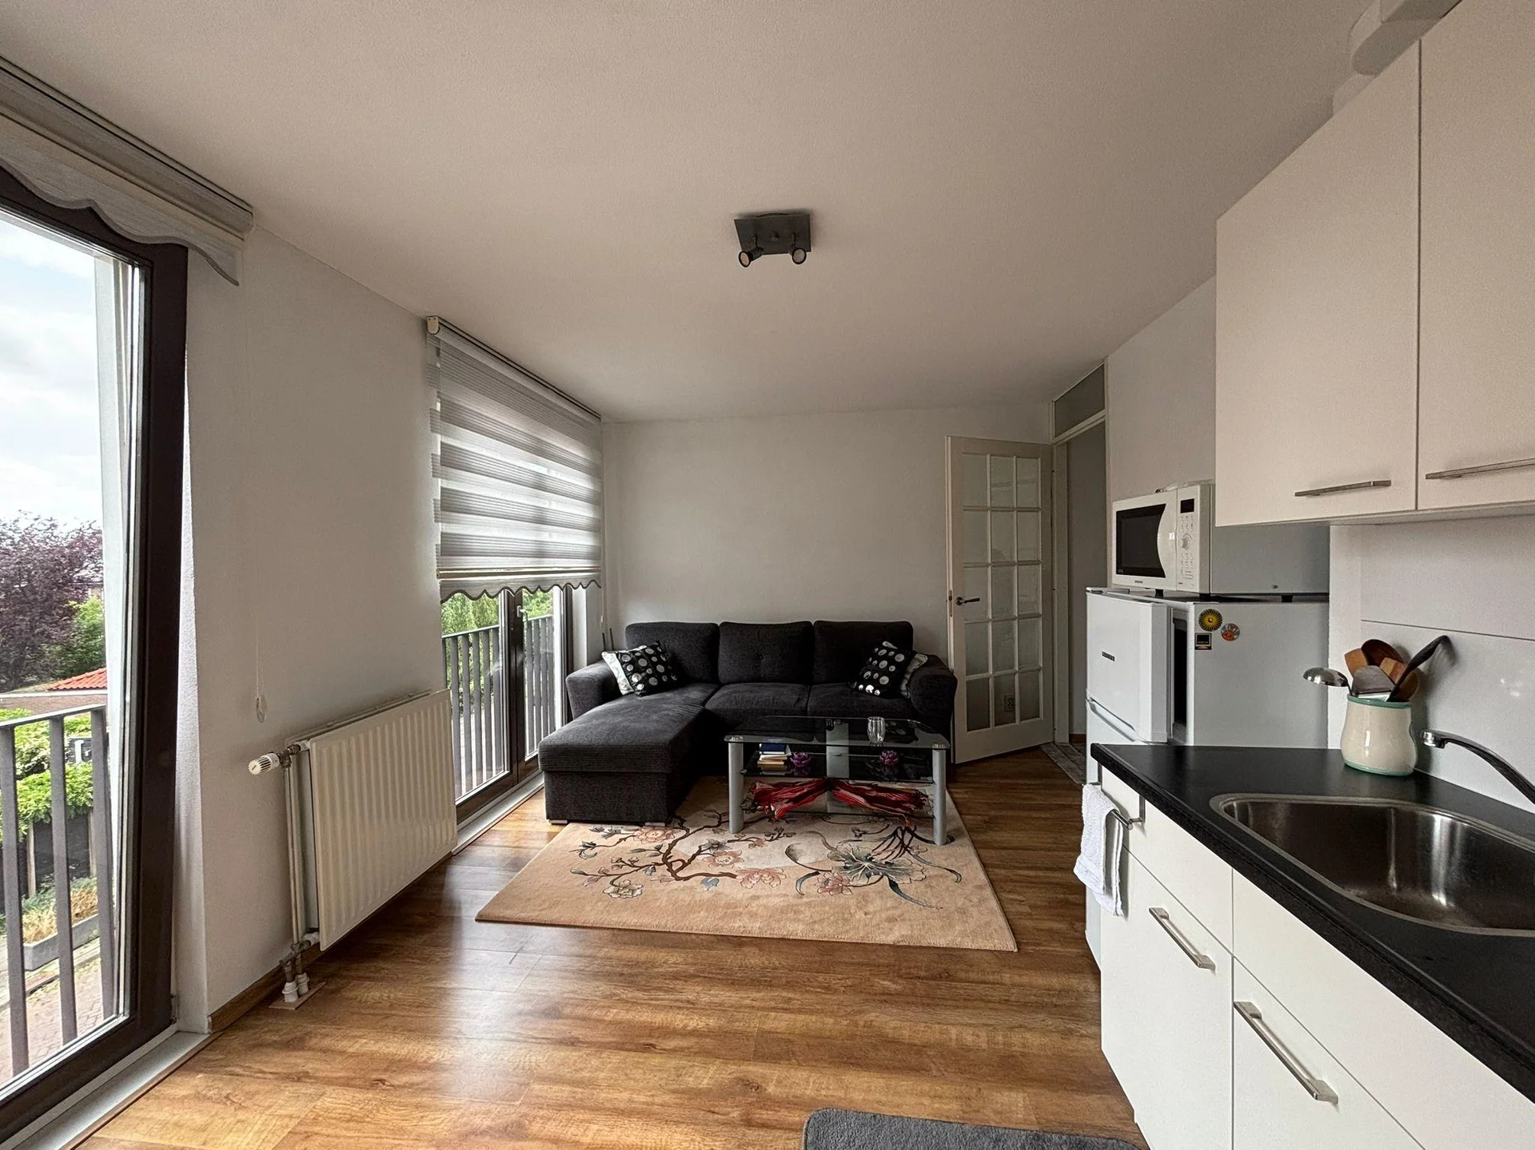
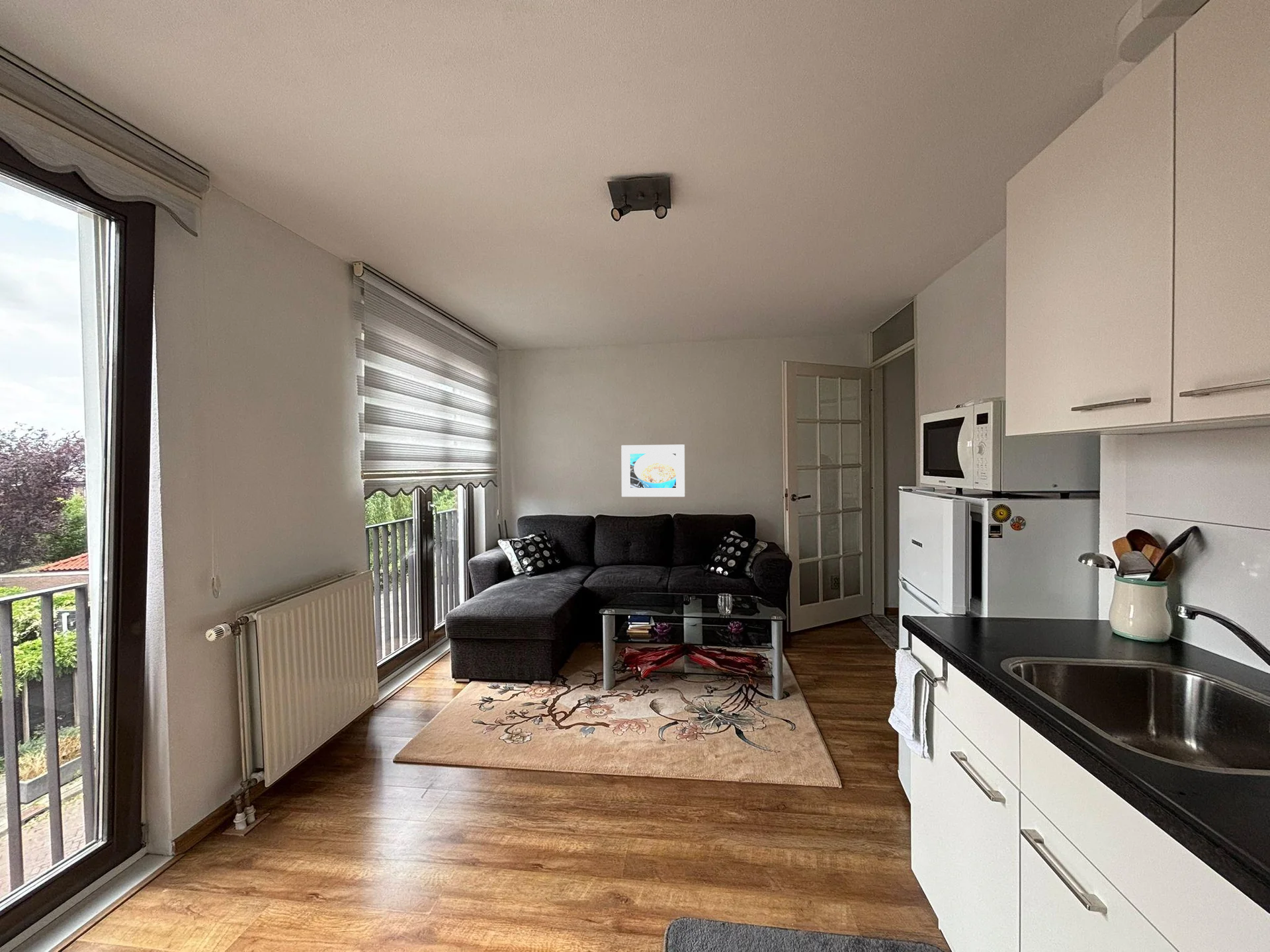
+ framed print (653, 471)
